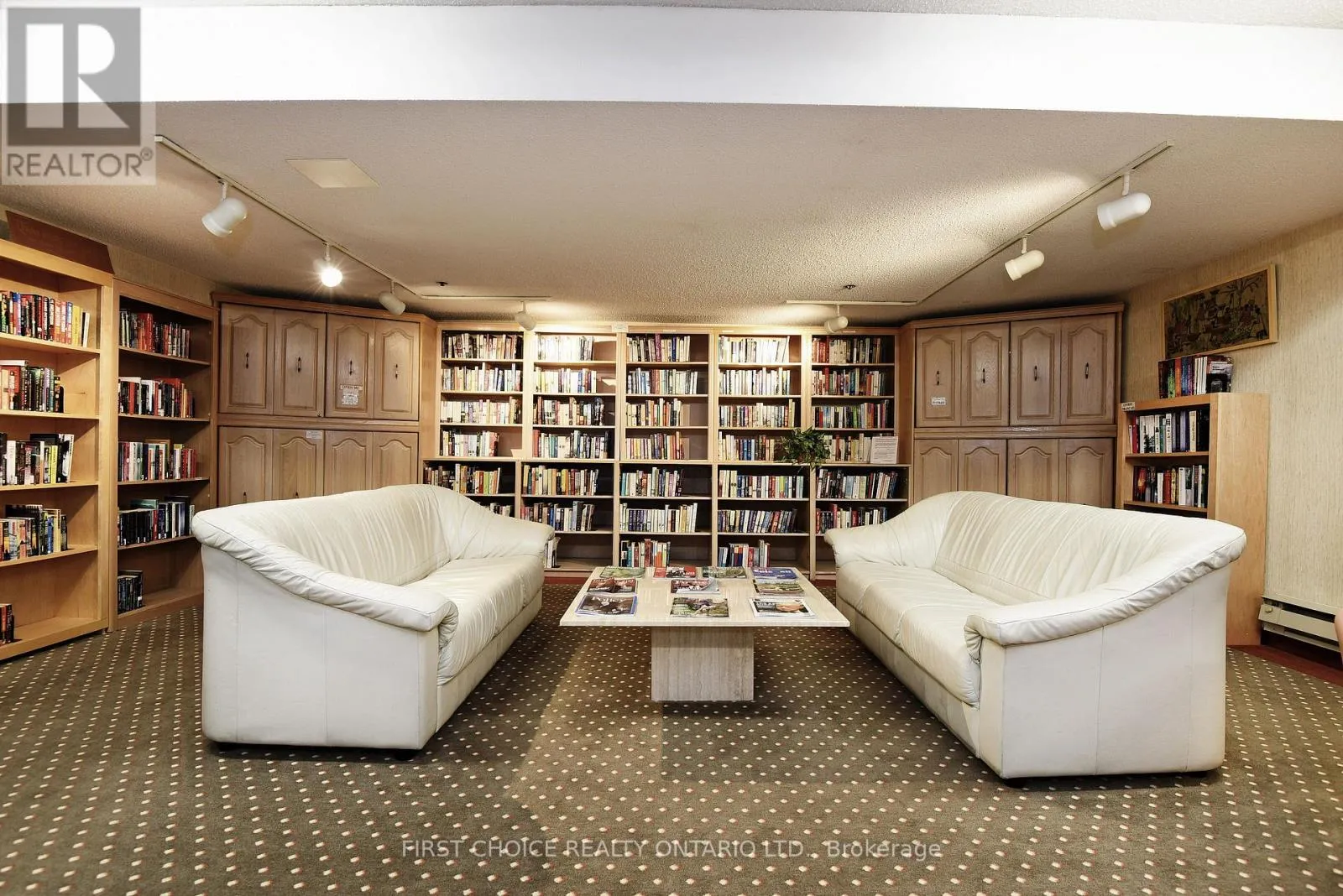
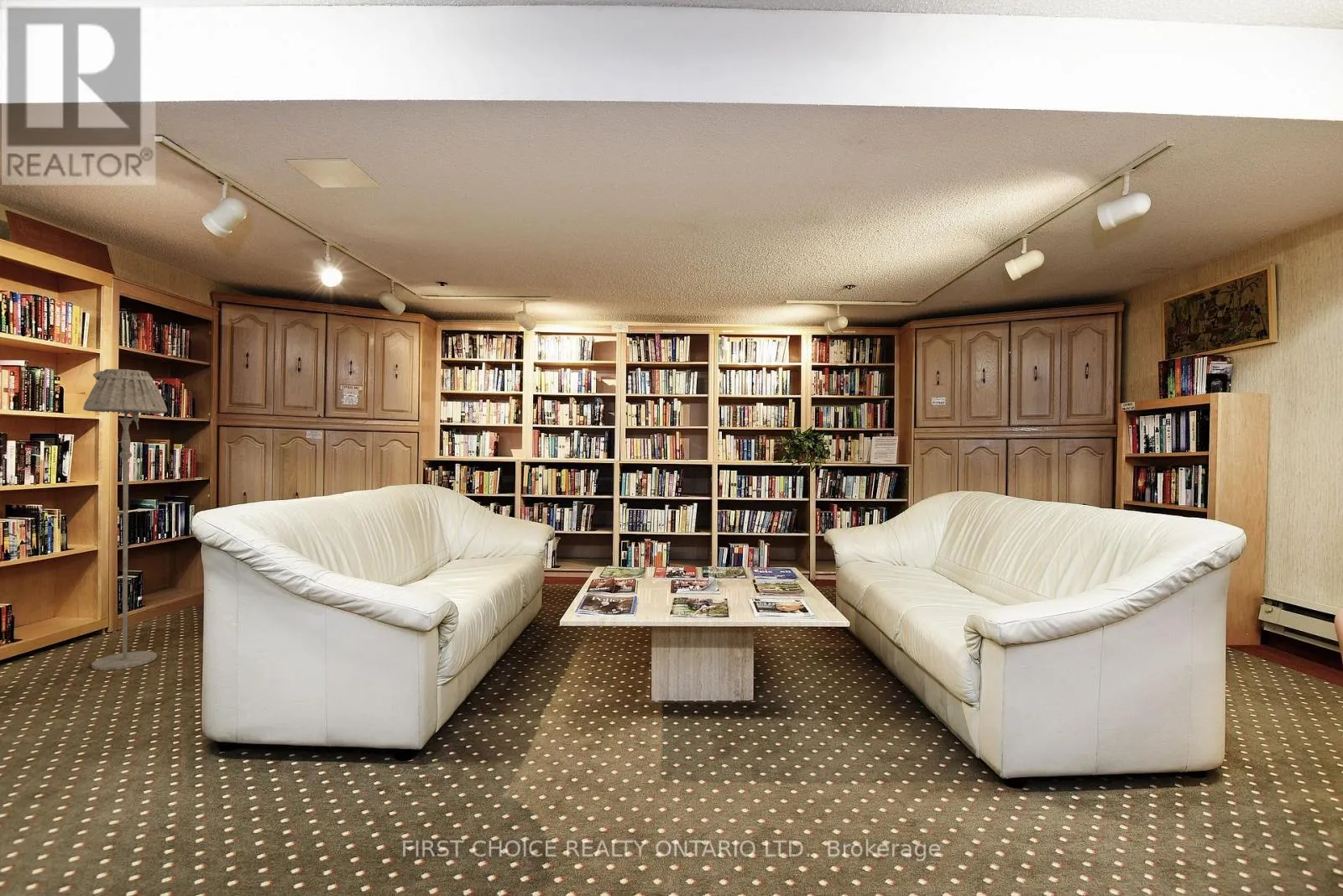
+ floor lamp (126, 516)
